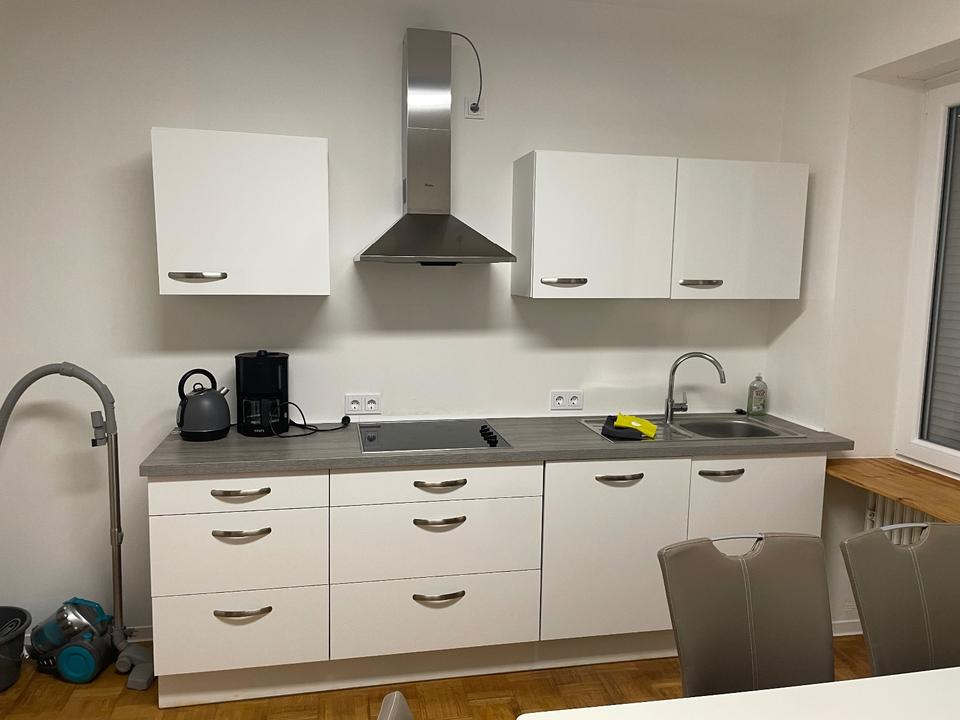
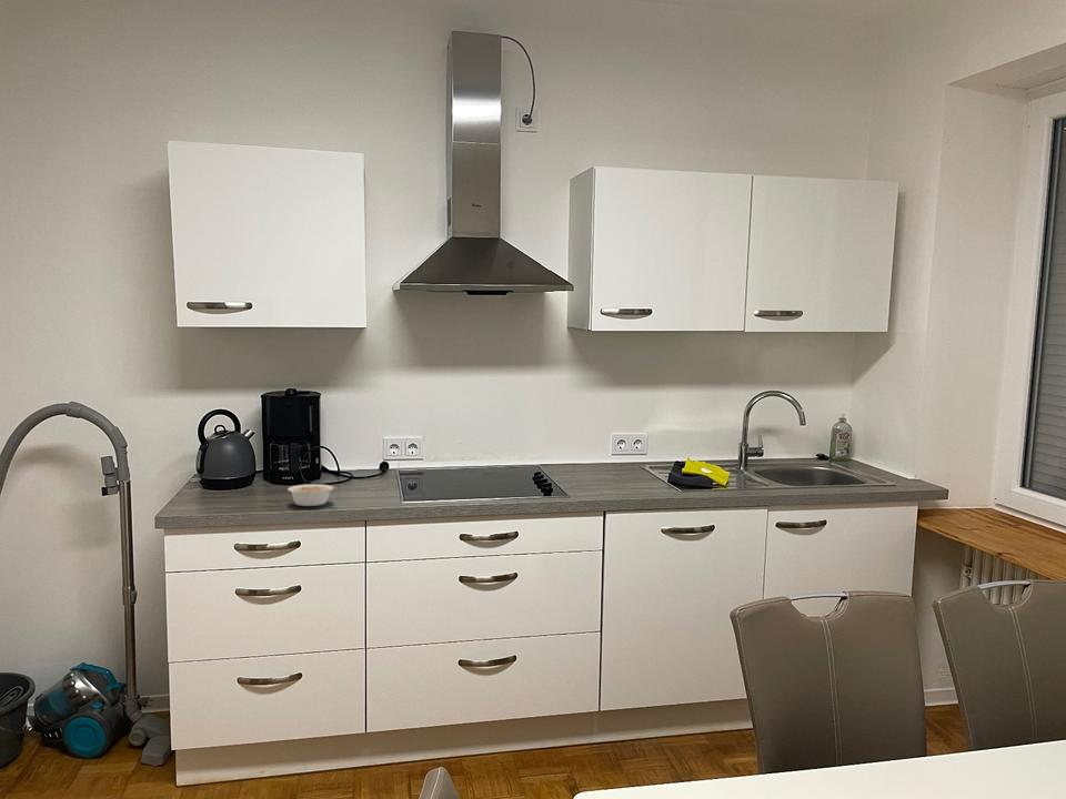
+ legume (312, 494)
